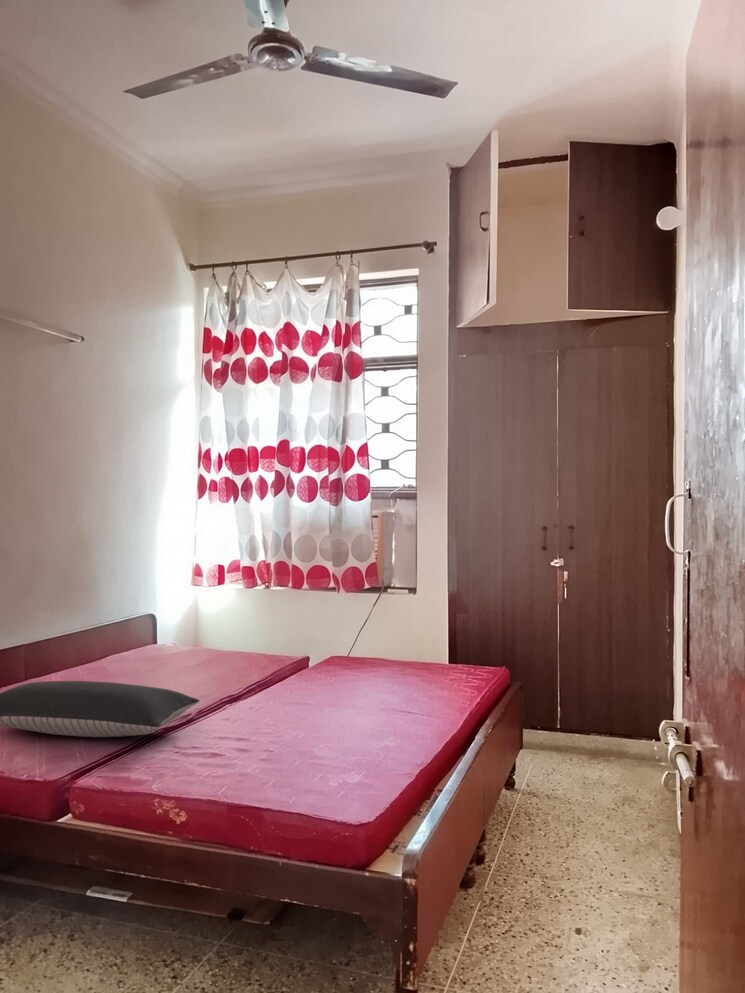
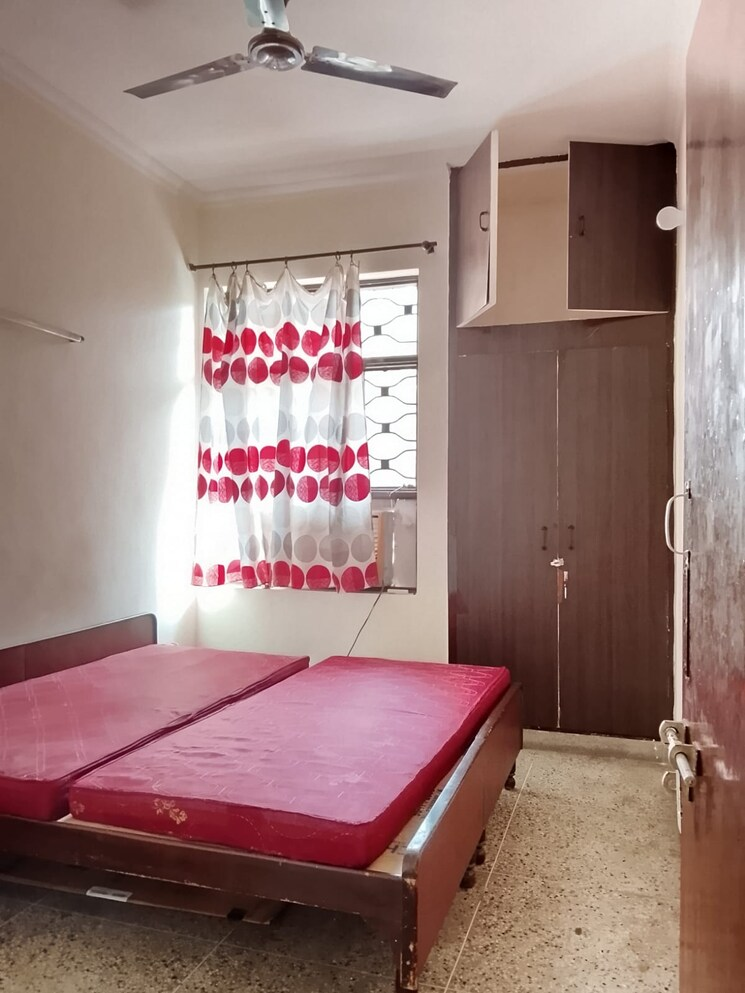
- pillow (86, 708)
